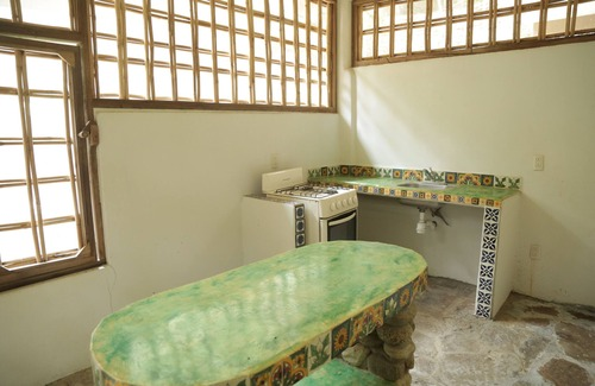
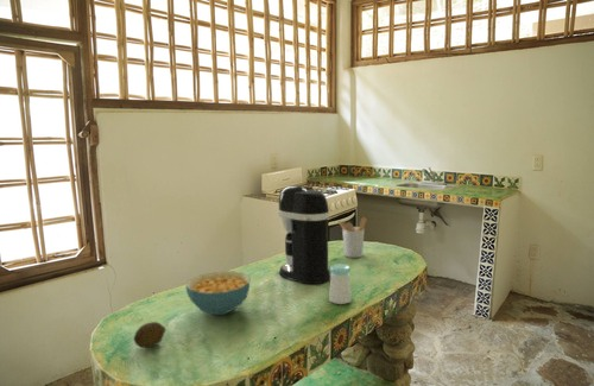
+ fruit (150, 334)
+ coffee maker (303, 230)
+ cereal bowl (219, 296)
+ salt shaker (340, 283)
+ utensil holder (350, 236)
